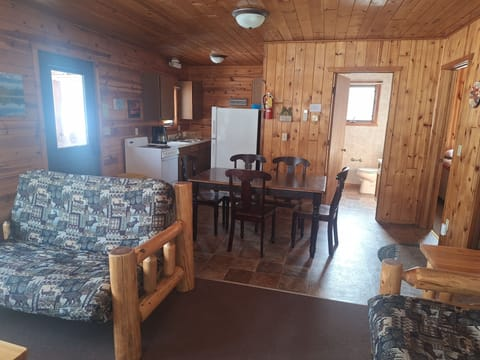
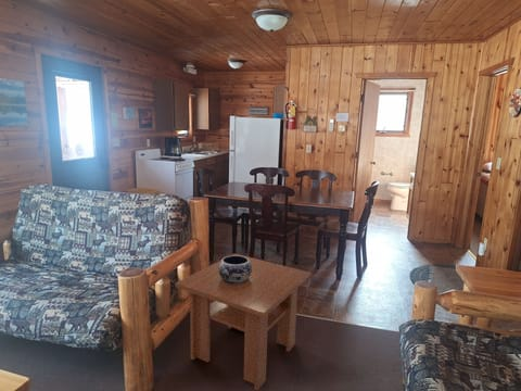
+ decorative bowl (234, 268)
+ coffee table (245, 315)
